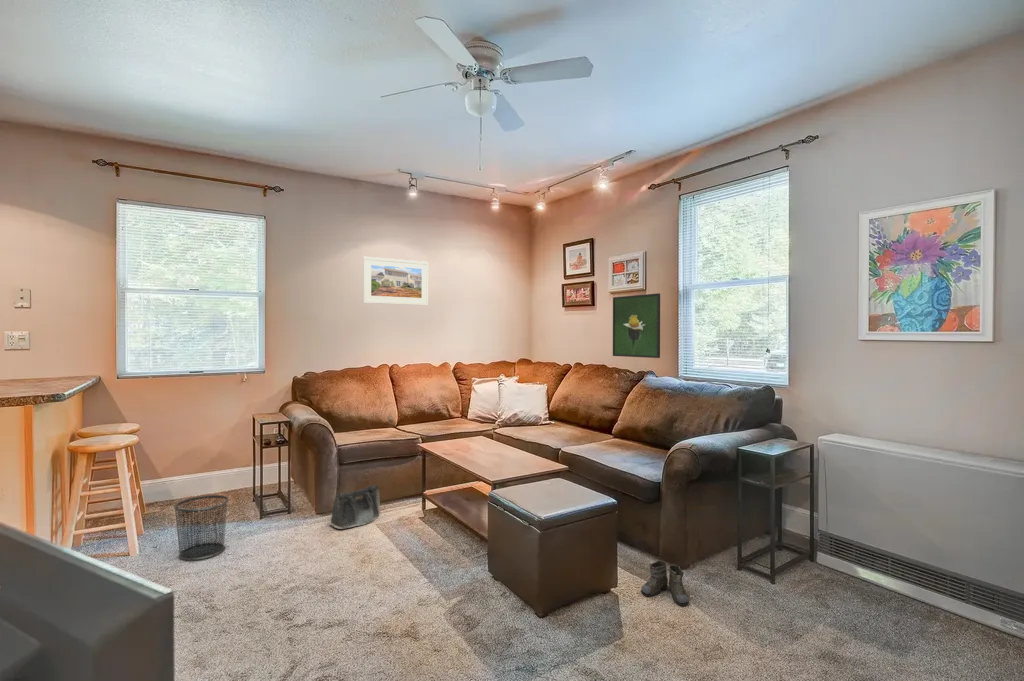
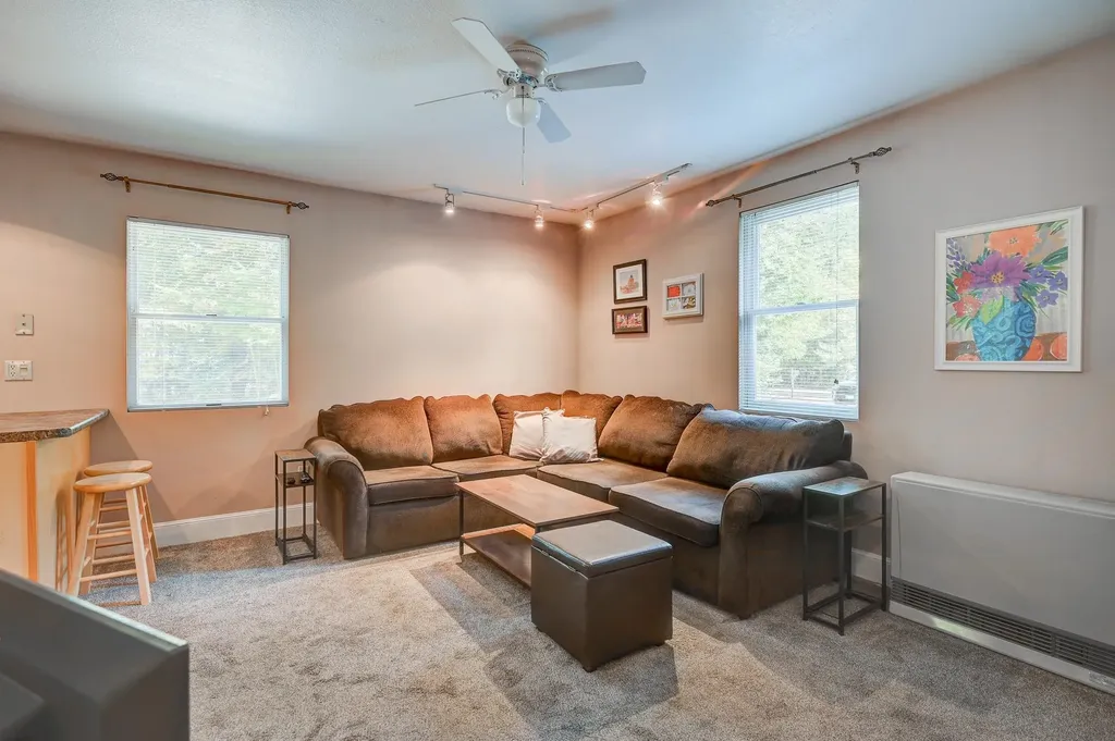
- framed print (396, 281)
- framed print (635, 326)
- waste bin (202, 527)
- saddlebag (356, 504)
- boots (664, 580)
